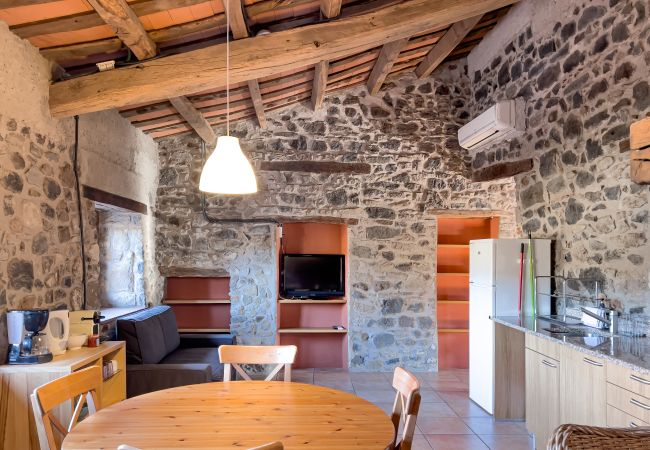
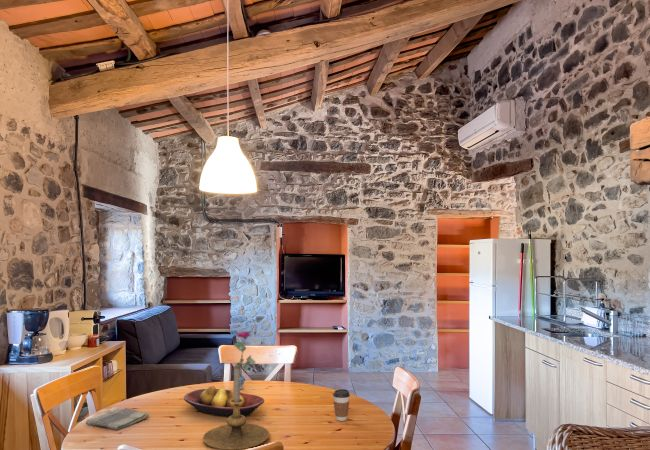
+ fruit bowl (223, 399)
+ coffee cup (341, 405)
+ dish towel (118, 417)
+ vase (243, 359)
+ candle holder (236, 402)
